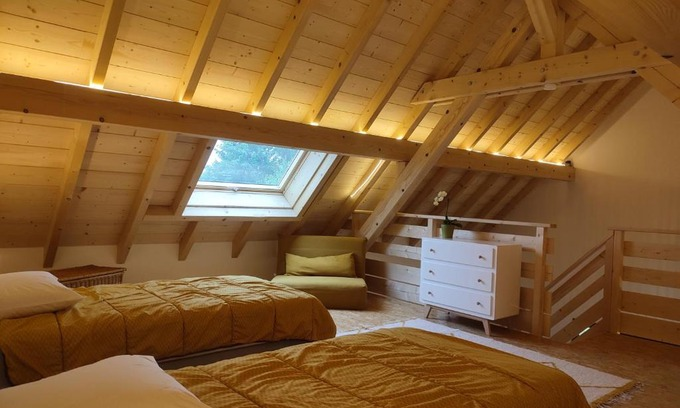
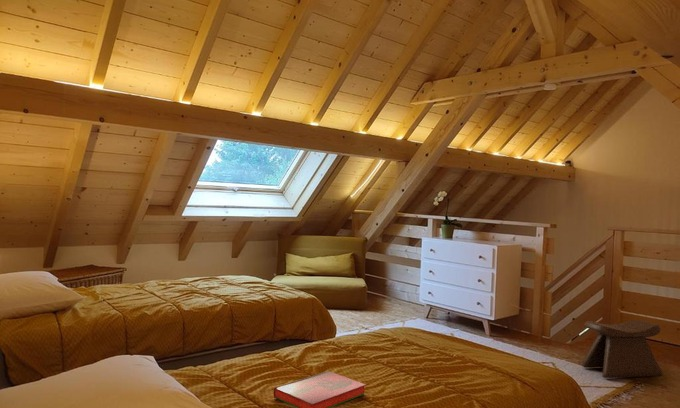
+ hardback book (320, 390)
+ stool (621, 347)
